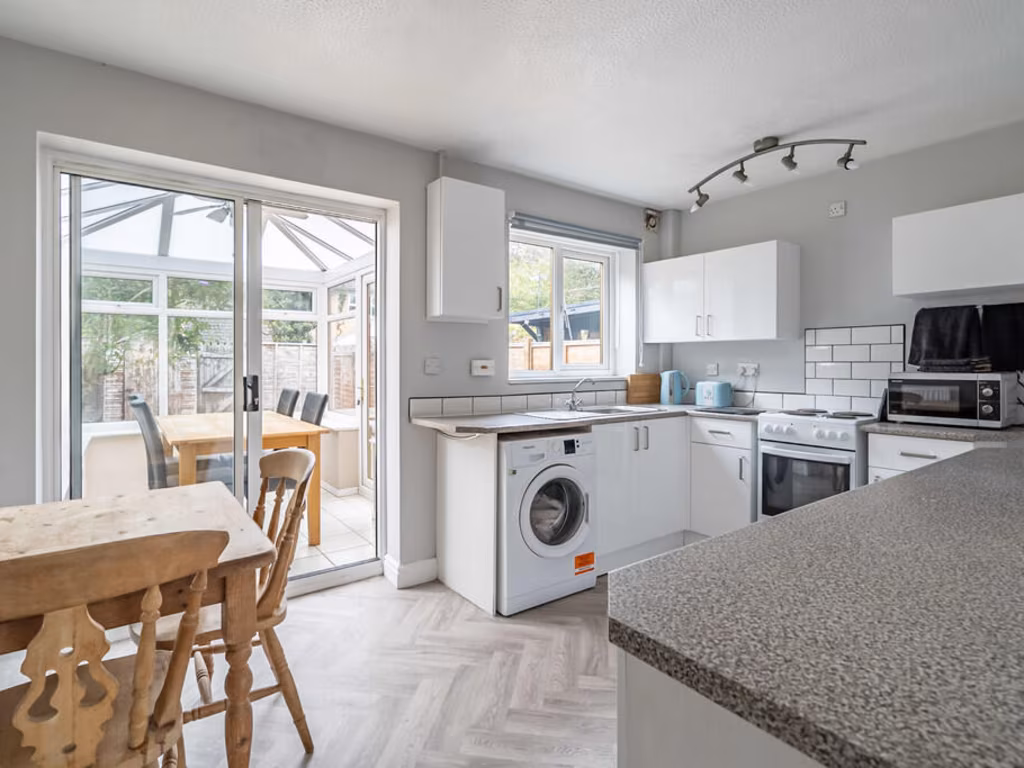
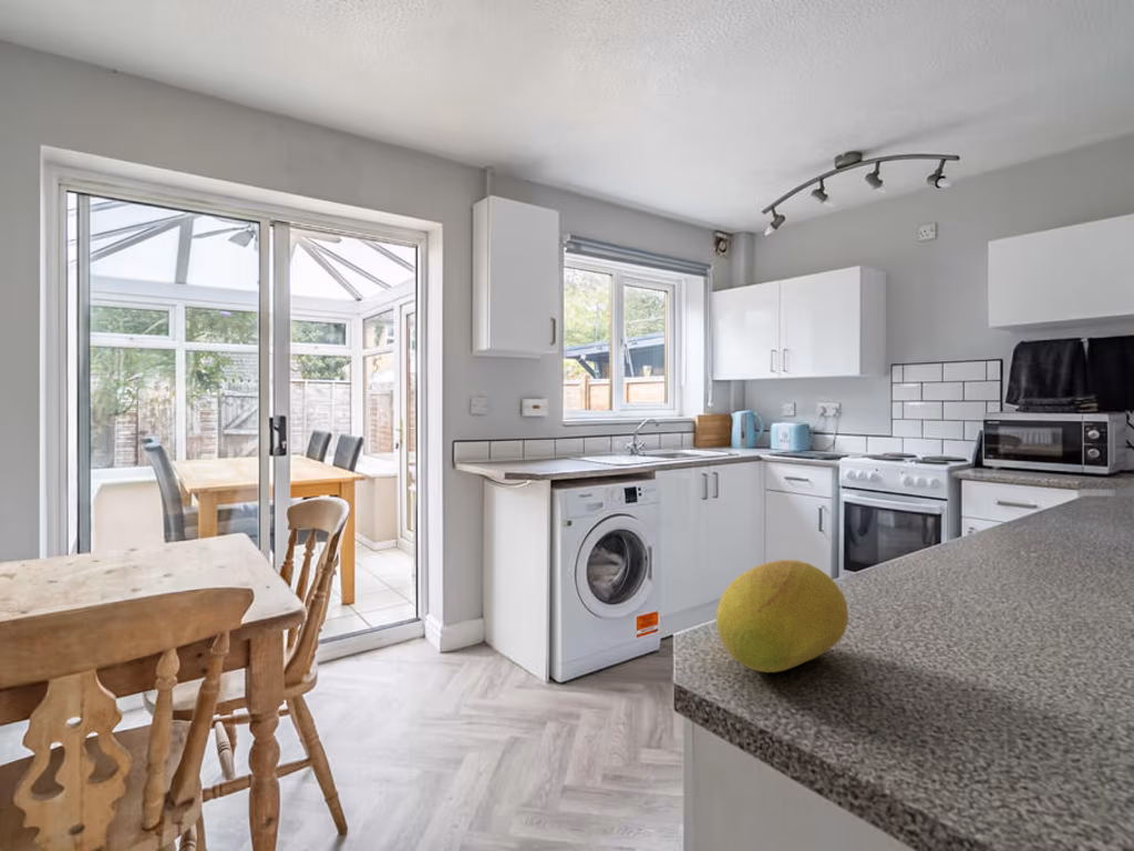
+ fruit (779, 614)
